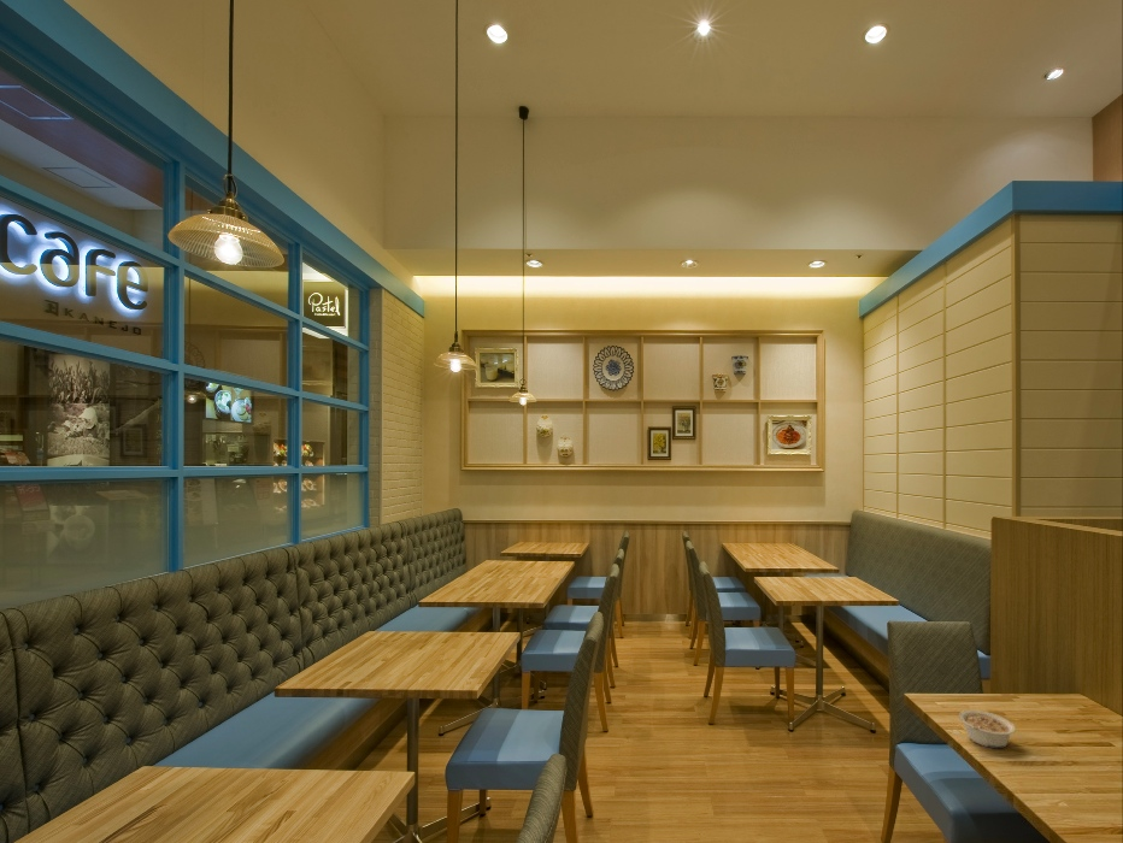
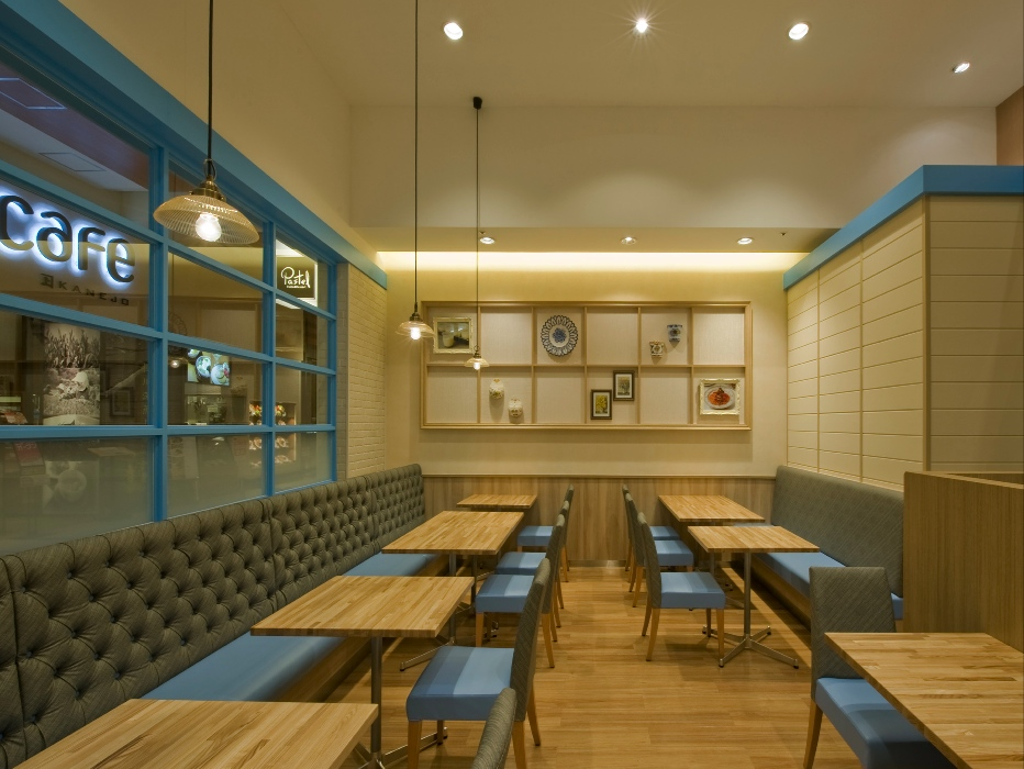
- legume (987, 729)
